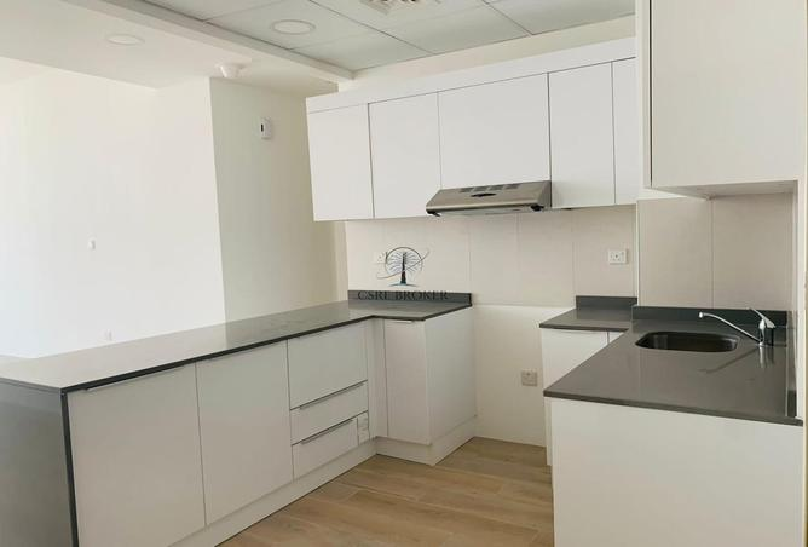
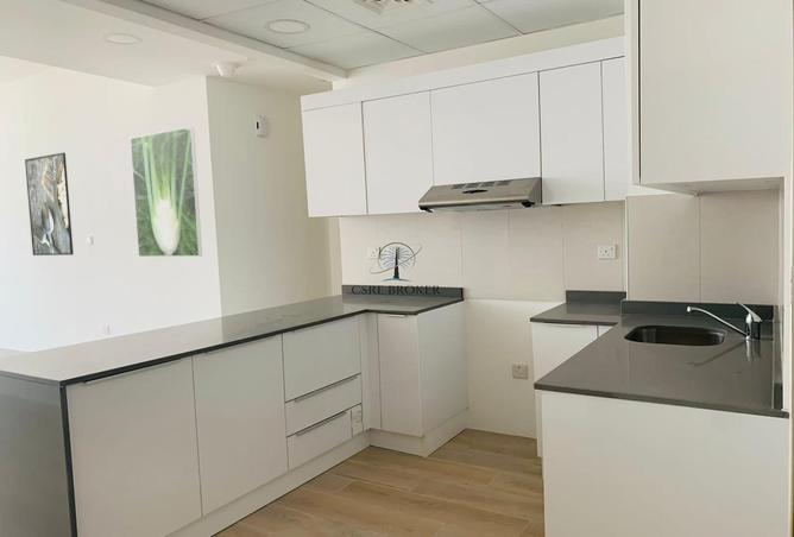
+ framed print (164, 195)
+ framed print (48, 206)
